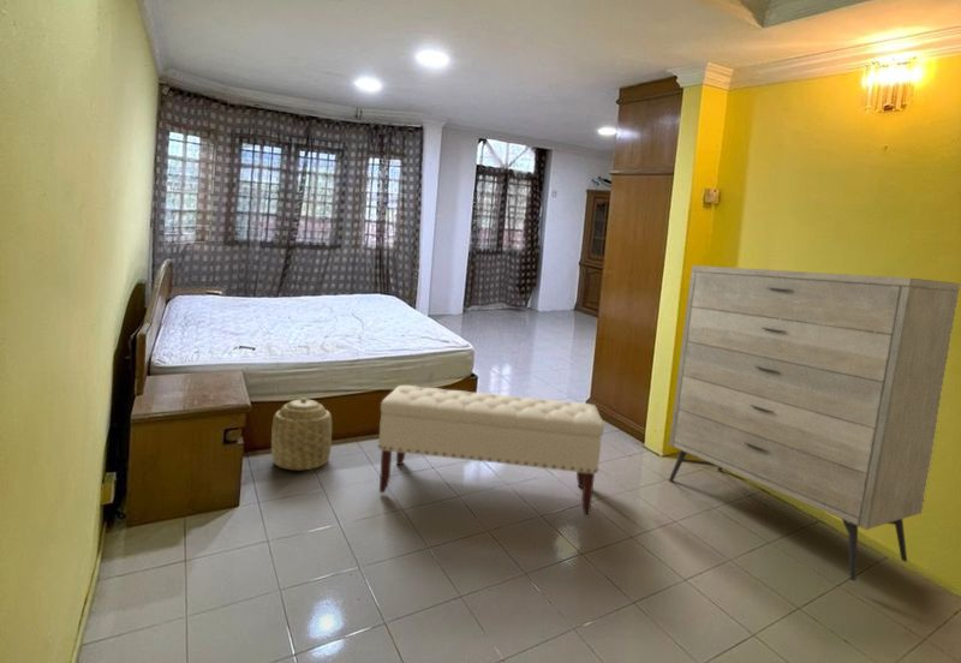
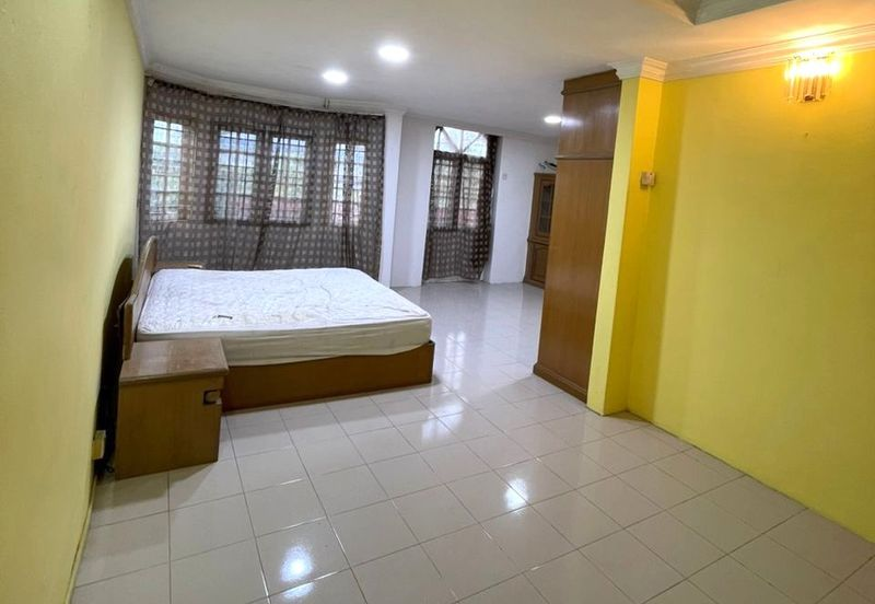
- dresser (790, 399)
- basket (302, 430)
- bench (489, 444)
